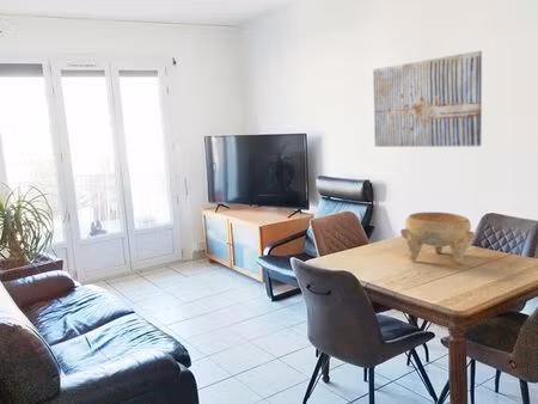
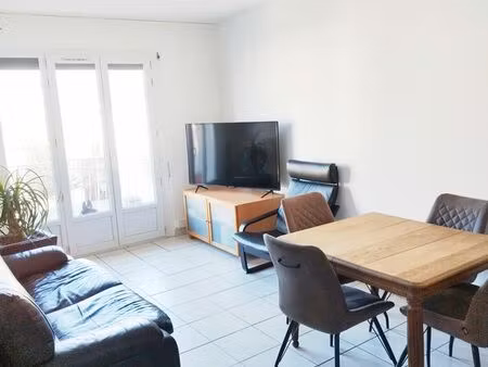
- wall art (422, 104)
- decorative bowl (438, 238)
